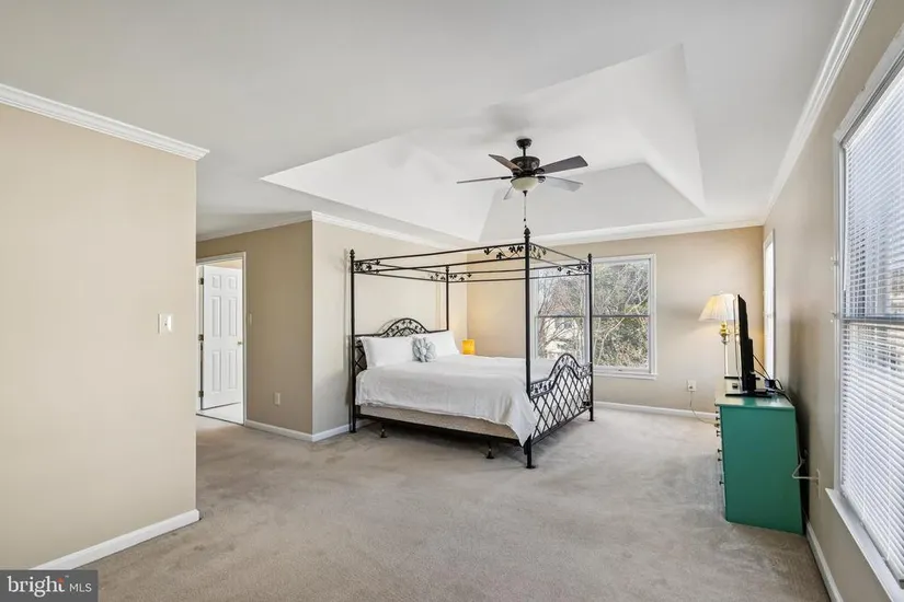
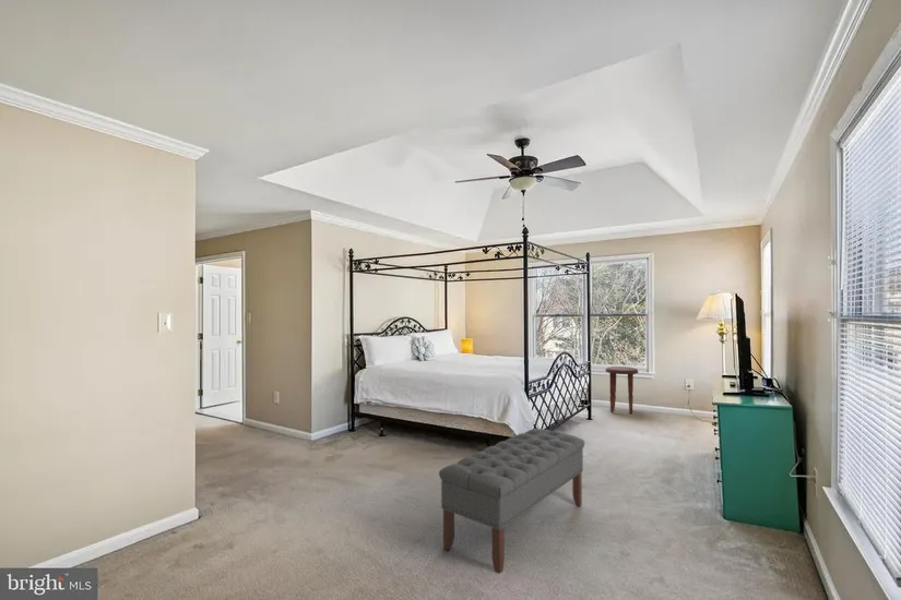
+ side table (615, 389)
+ bench (519, 487)
